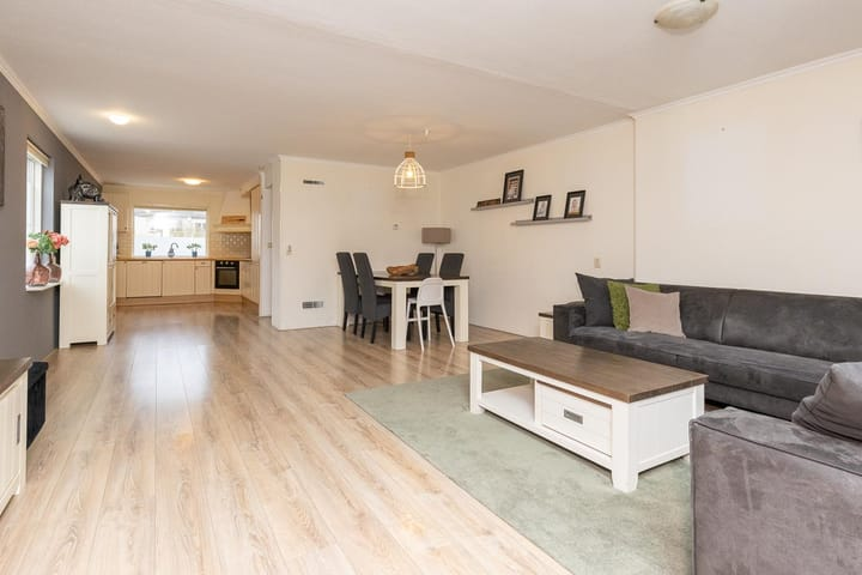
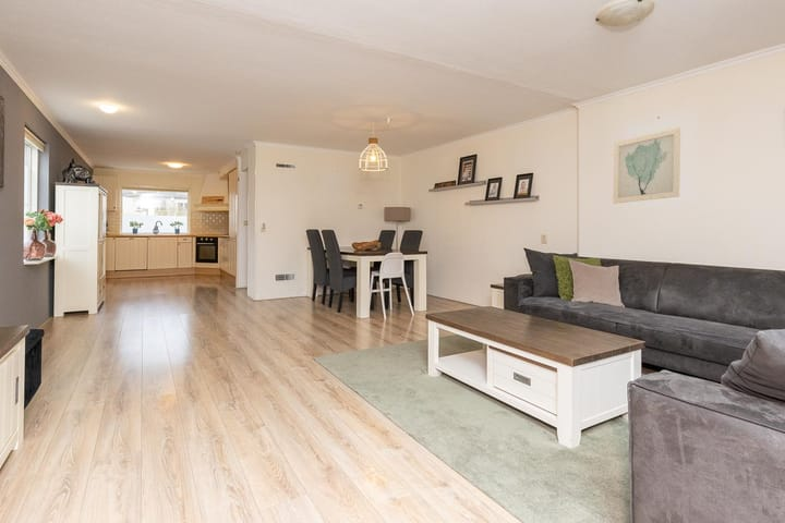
+ wall art (644, 168)
